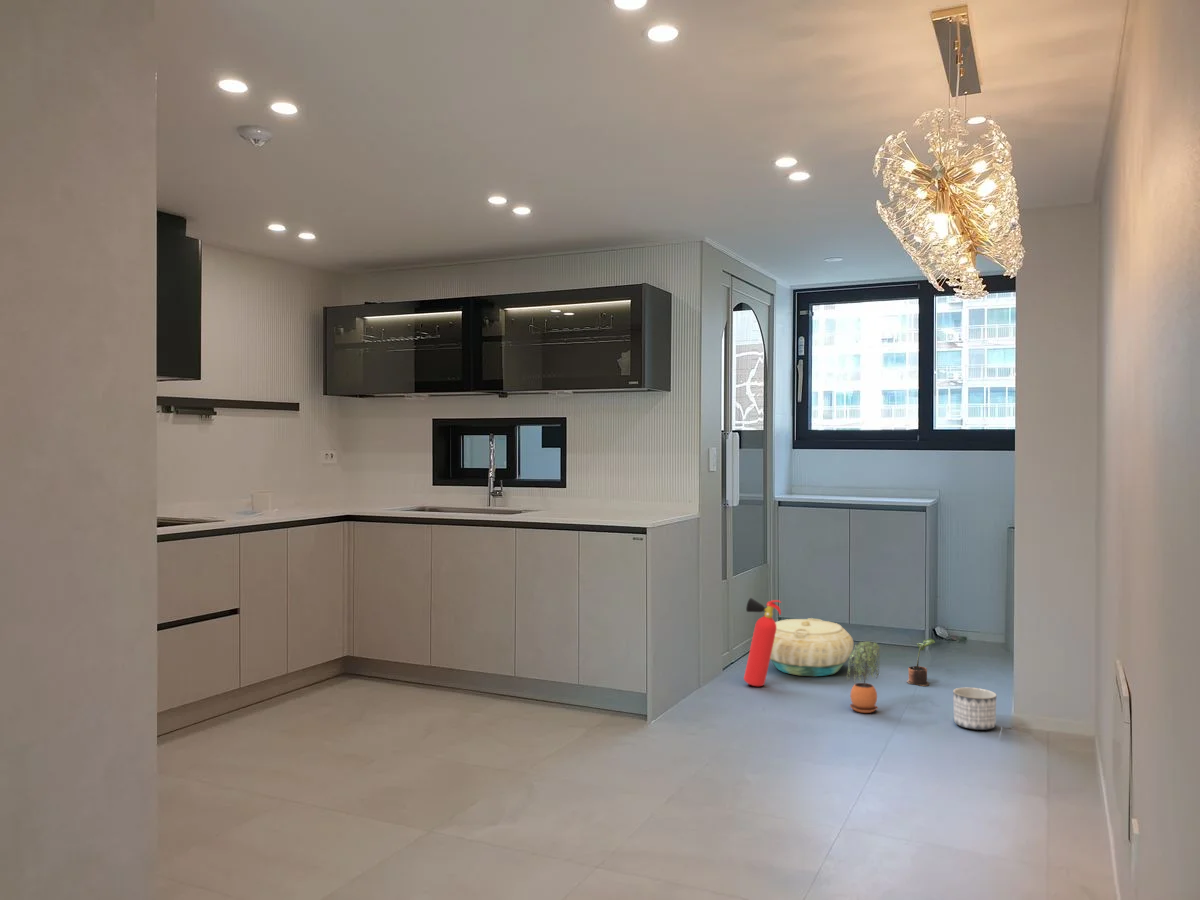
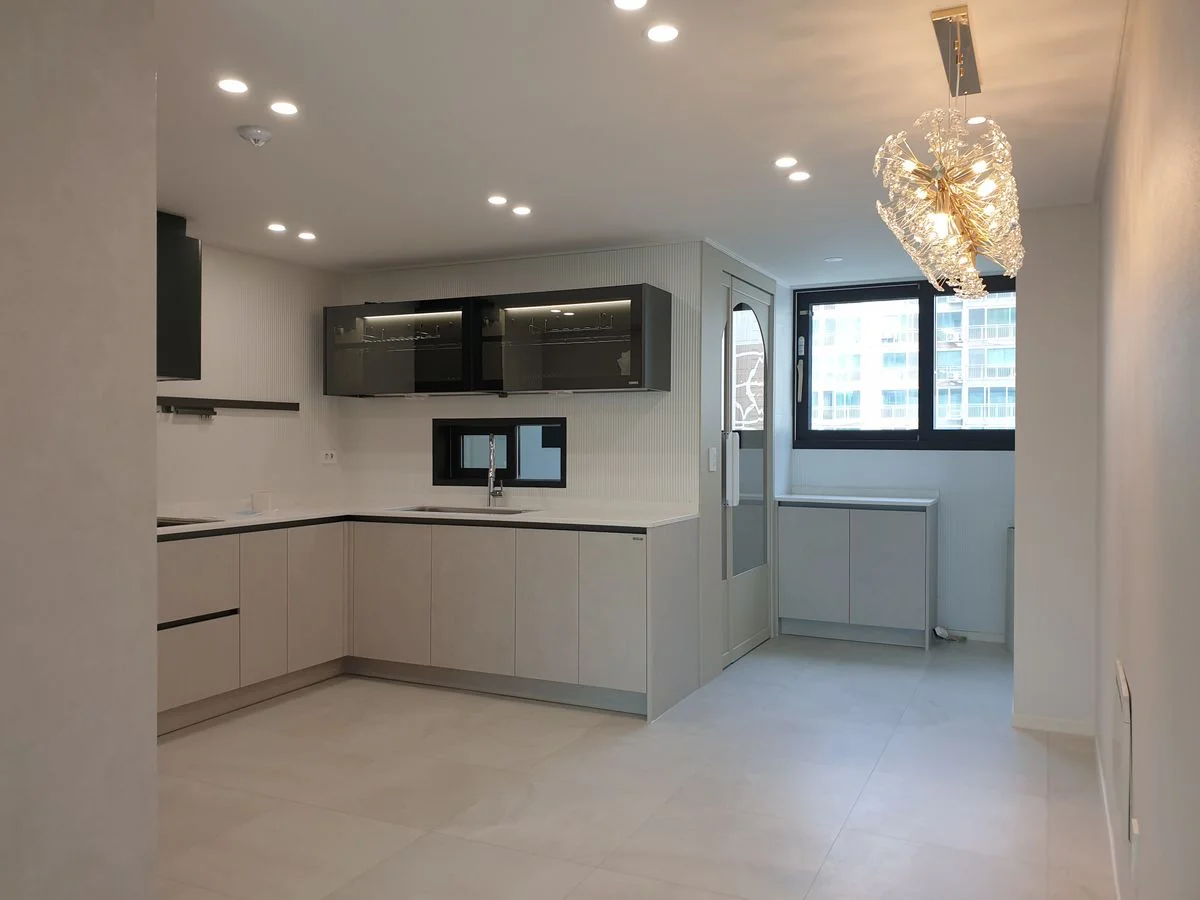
- planter (974, 709)
- potted plant (863, 675)
- potted plant (918, 659)
- basket (806, 644)
- fire extinguisher (762, 642)
